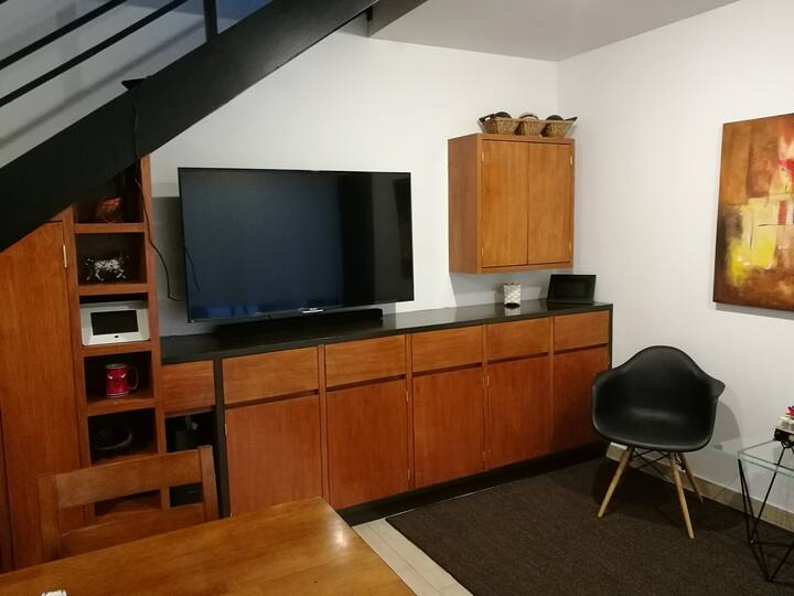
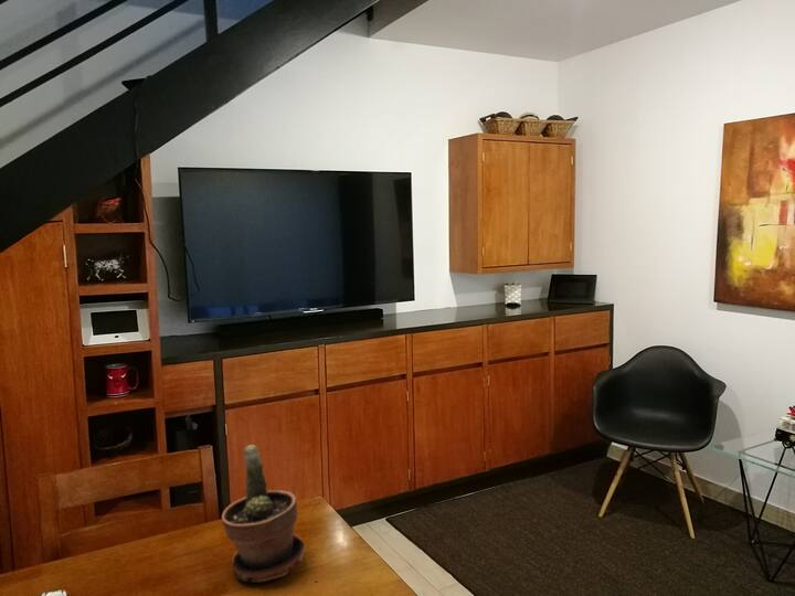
+ potted plant (263, 510)
